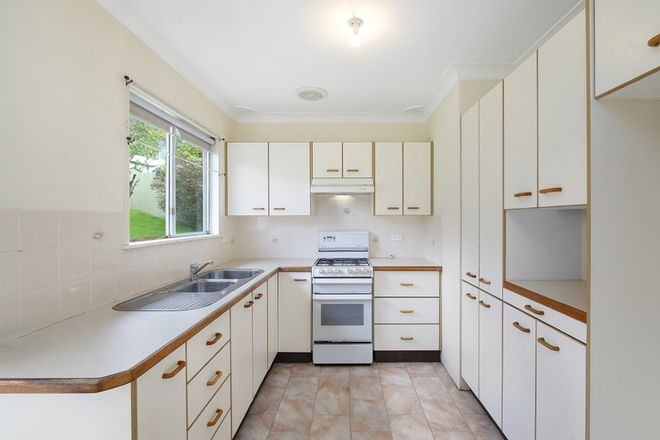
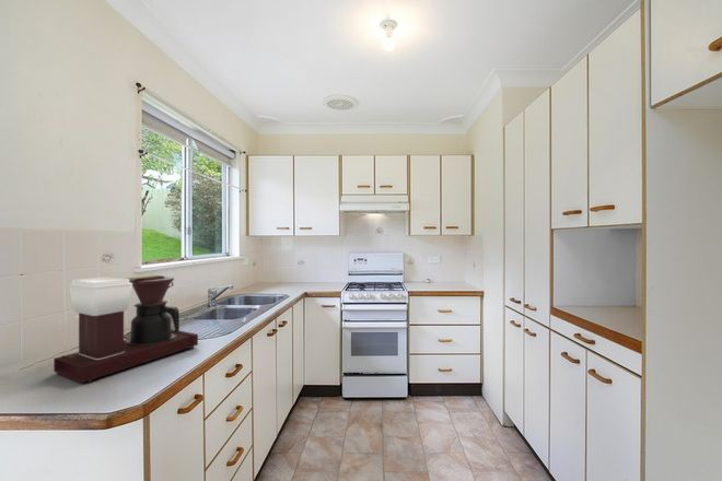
+ coffee maker (133, 318)
